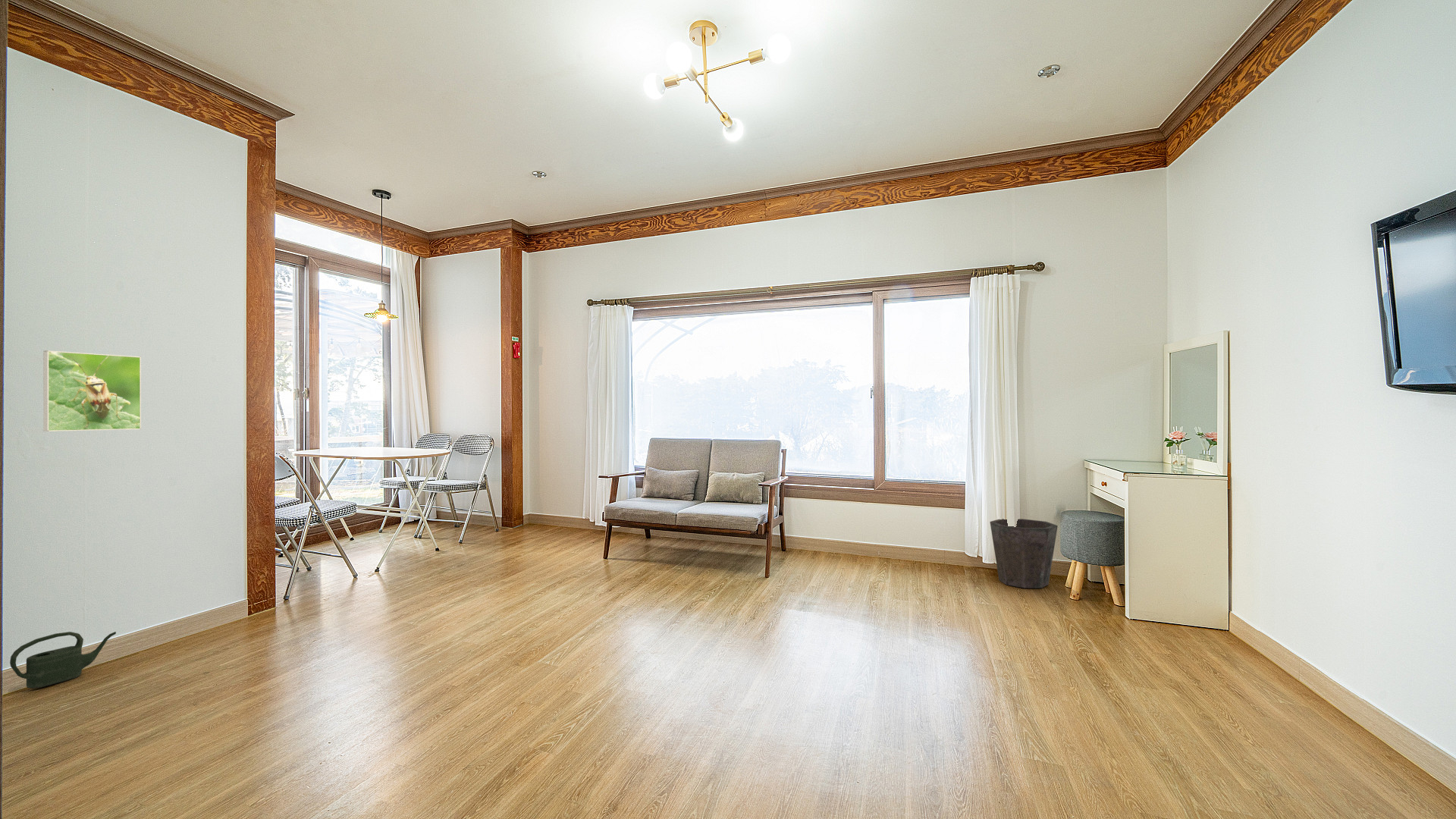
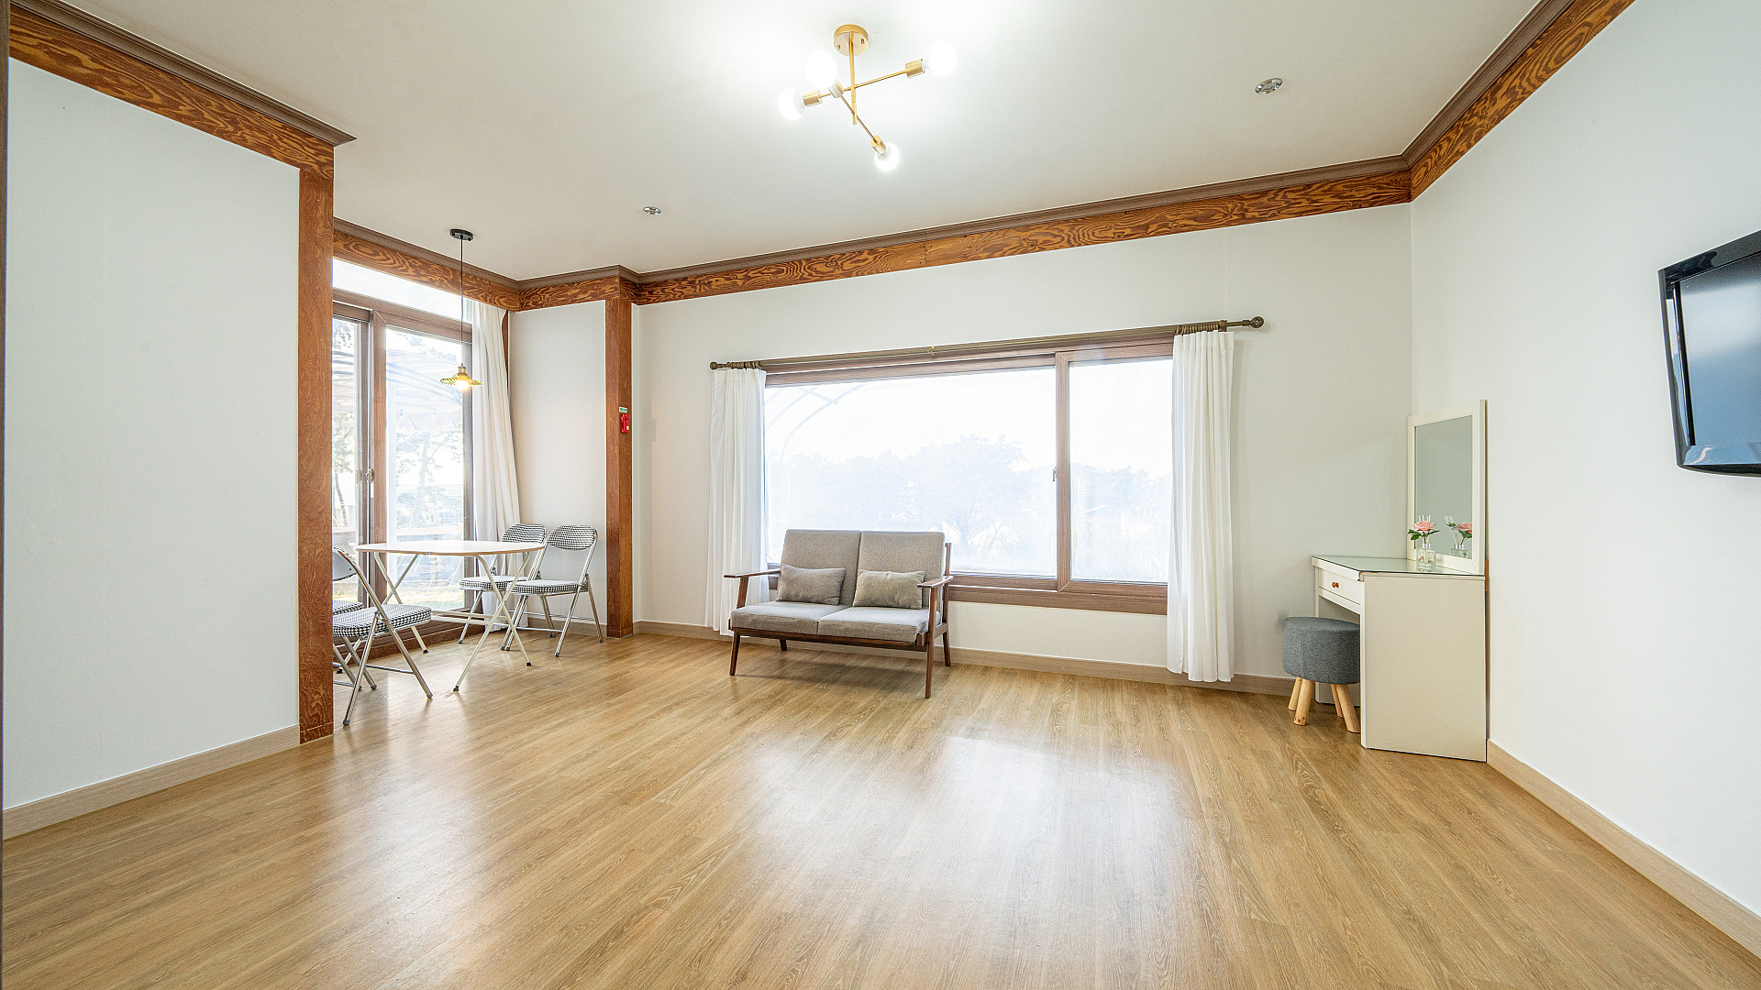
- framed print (94, 392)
- waste bin (1023, 553)
- watering can (65, 654)
